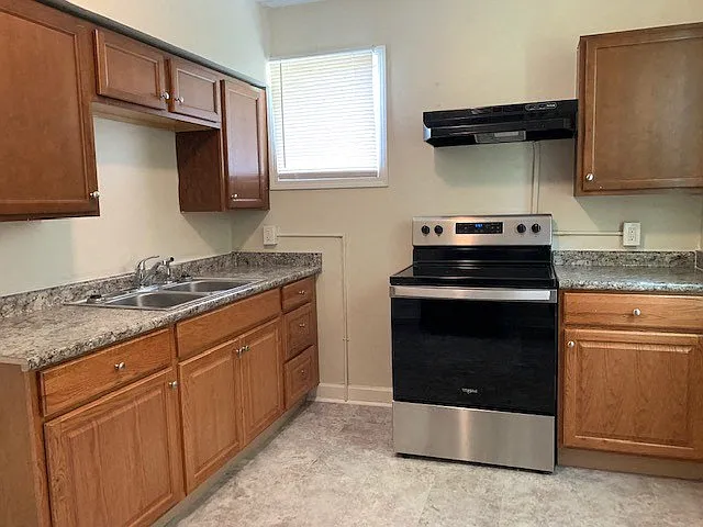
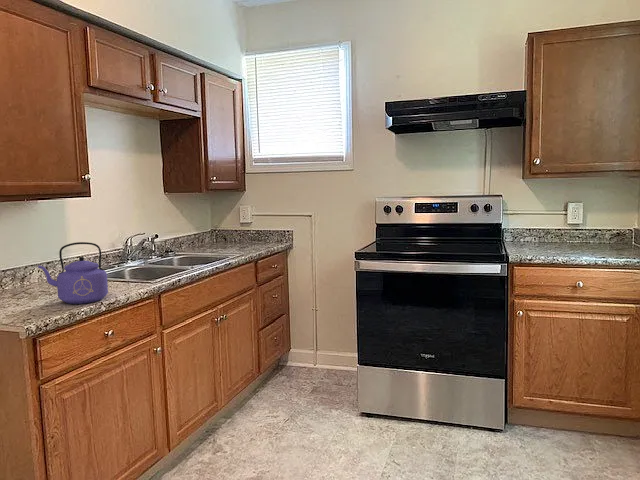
+ kettle (73, 271)
